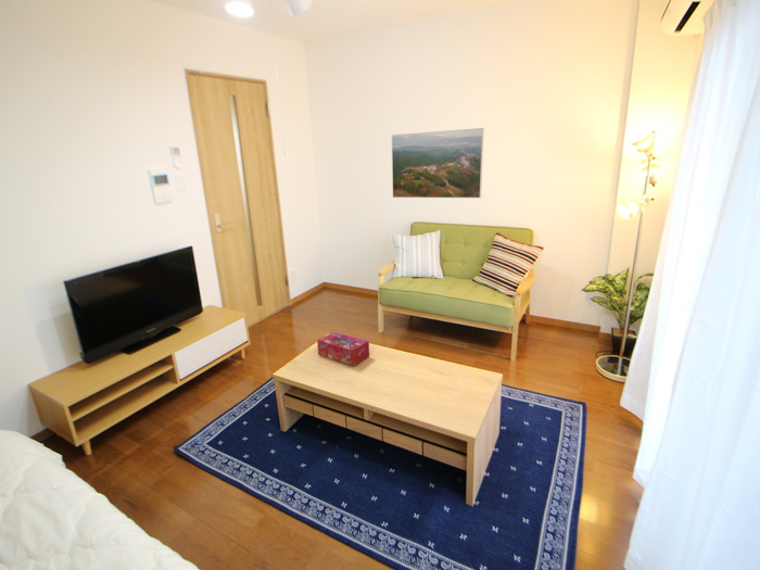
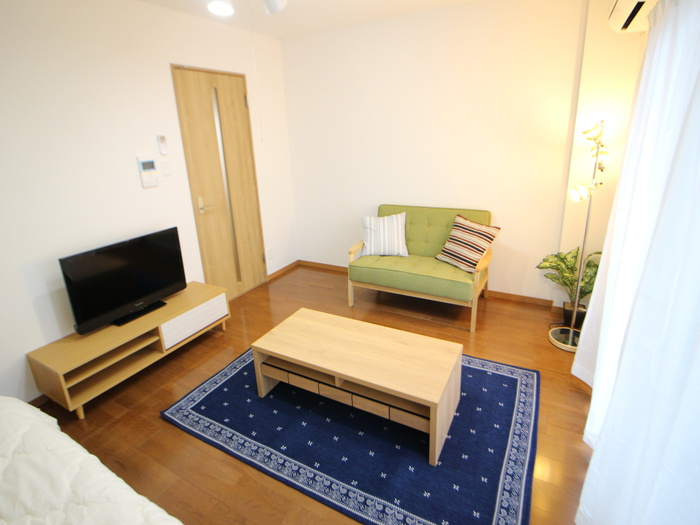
- tissue box (343, 347)
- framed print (434, 165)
